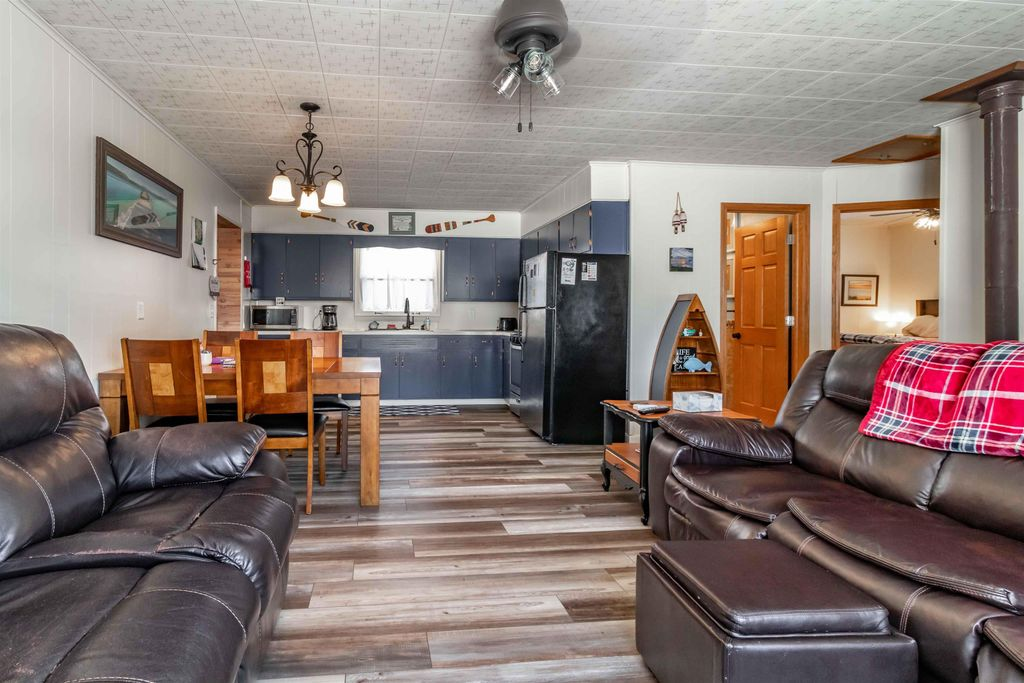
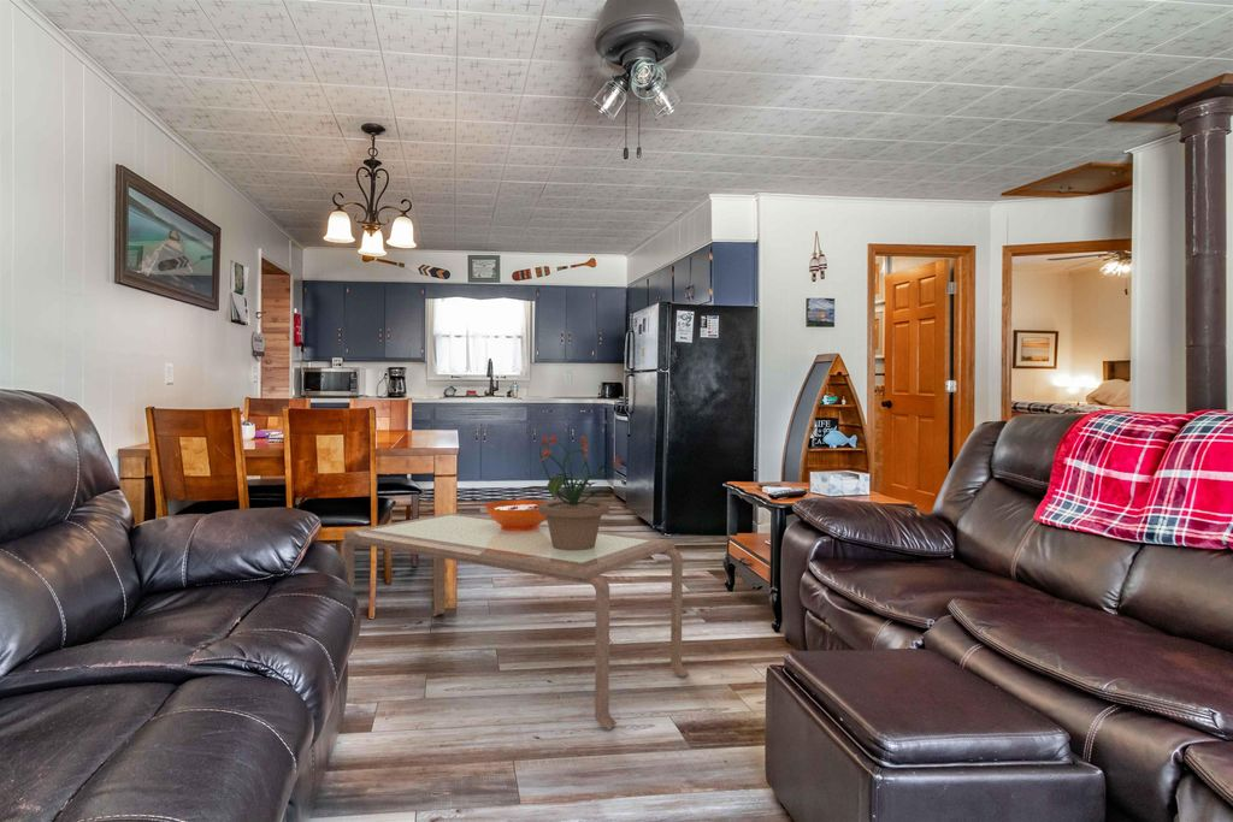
+ potted plant (568, 489)
+ decorative bowl (519, 515)
+ coffee table (509, 569)
